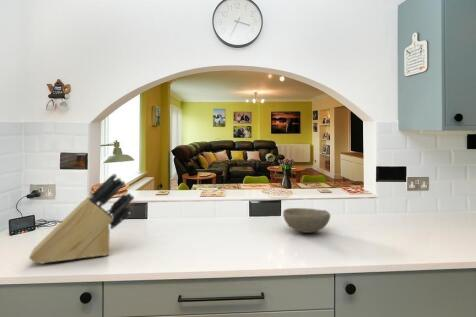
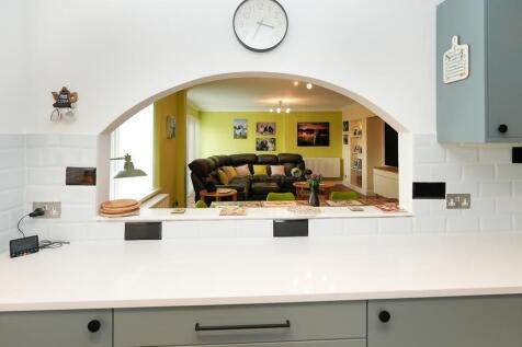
- knife block (85, 214)
- bowl (306, 221)
